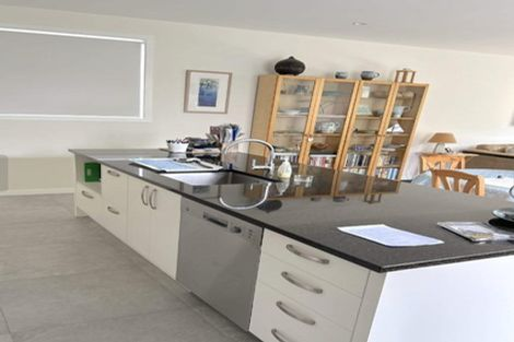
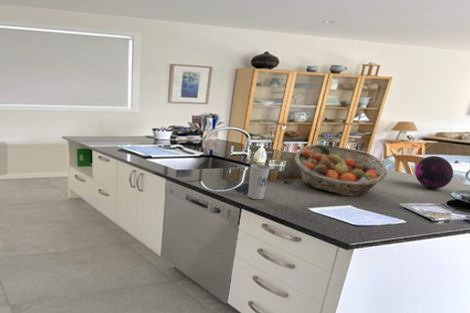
+ cup (257, 181)
+ decorative orb (433, 172)
+ fruit basket (338, 169)
